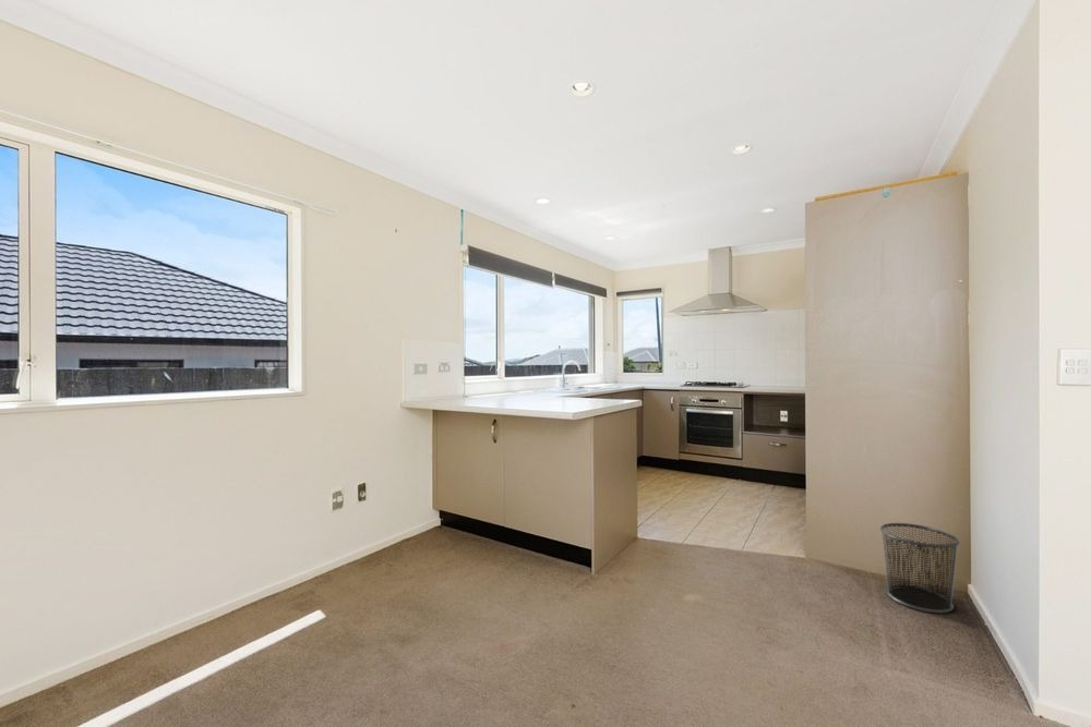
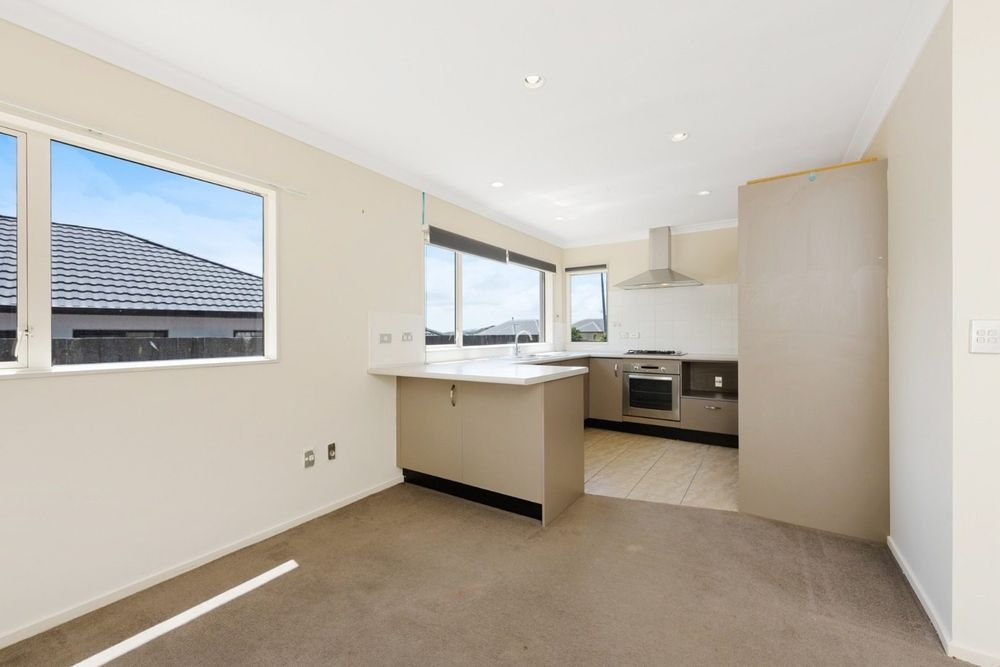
- waste bin (919, 566)
